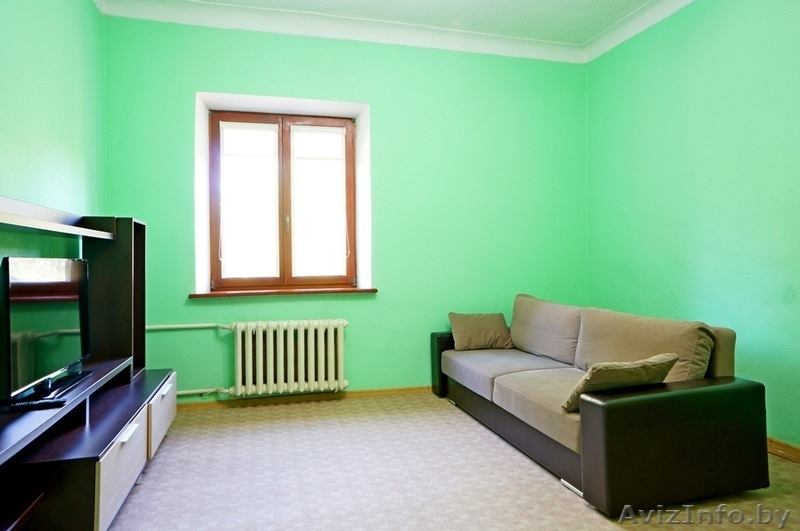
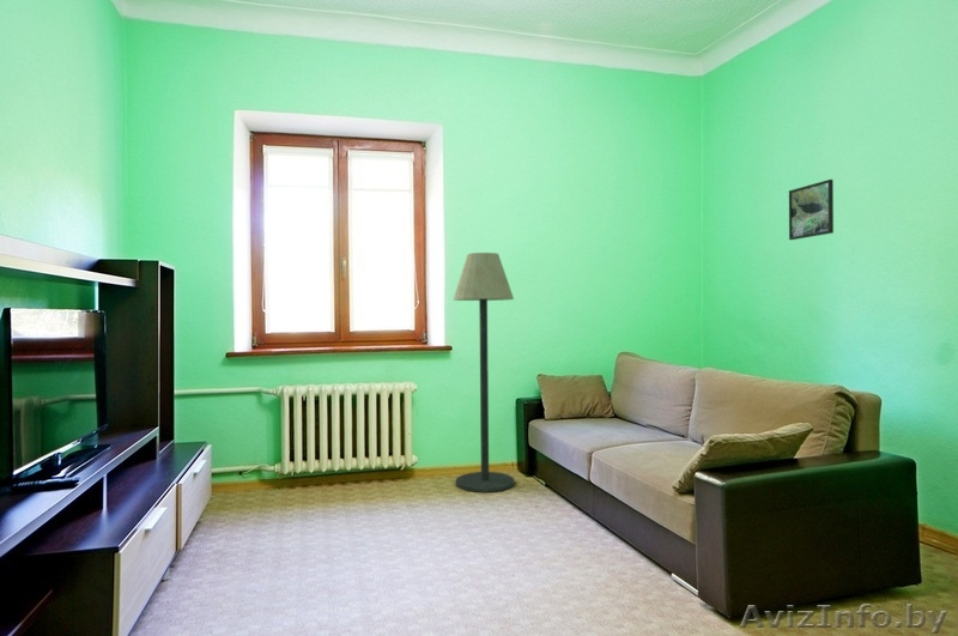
+ floor lamp (484, 368)
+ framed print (810, 211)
